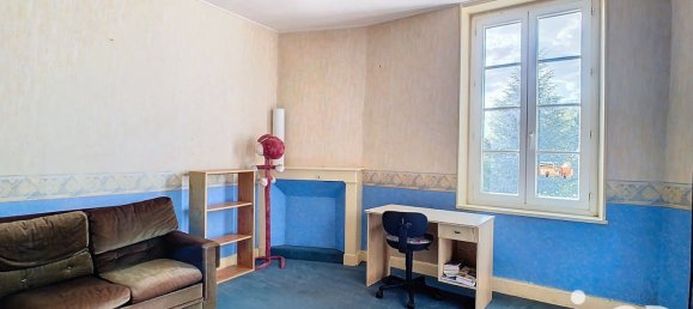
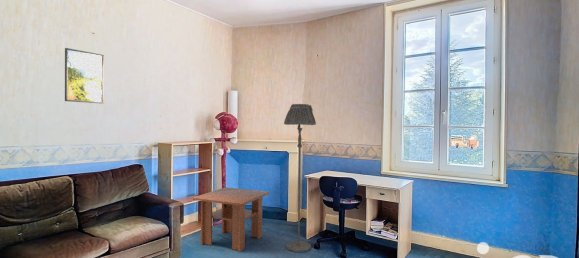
+ floor lamp (299, 175)
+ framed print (85, 77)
+ coffee table (232, 217)
